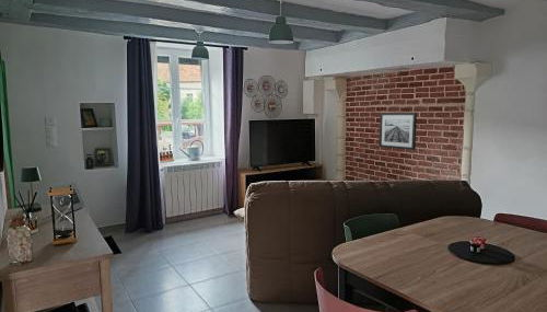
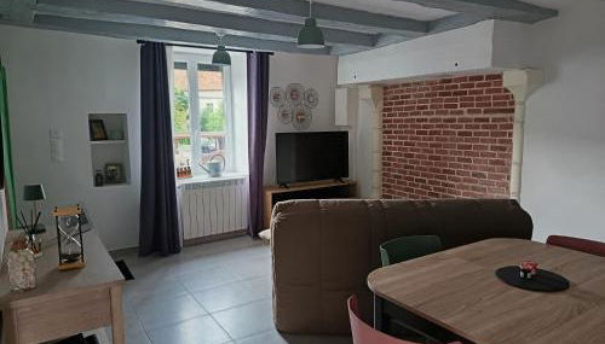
- wall art (396, 130)
